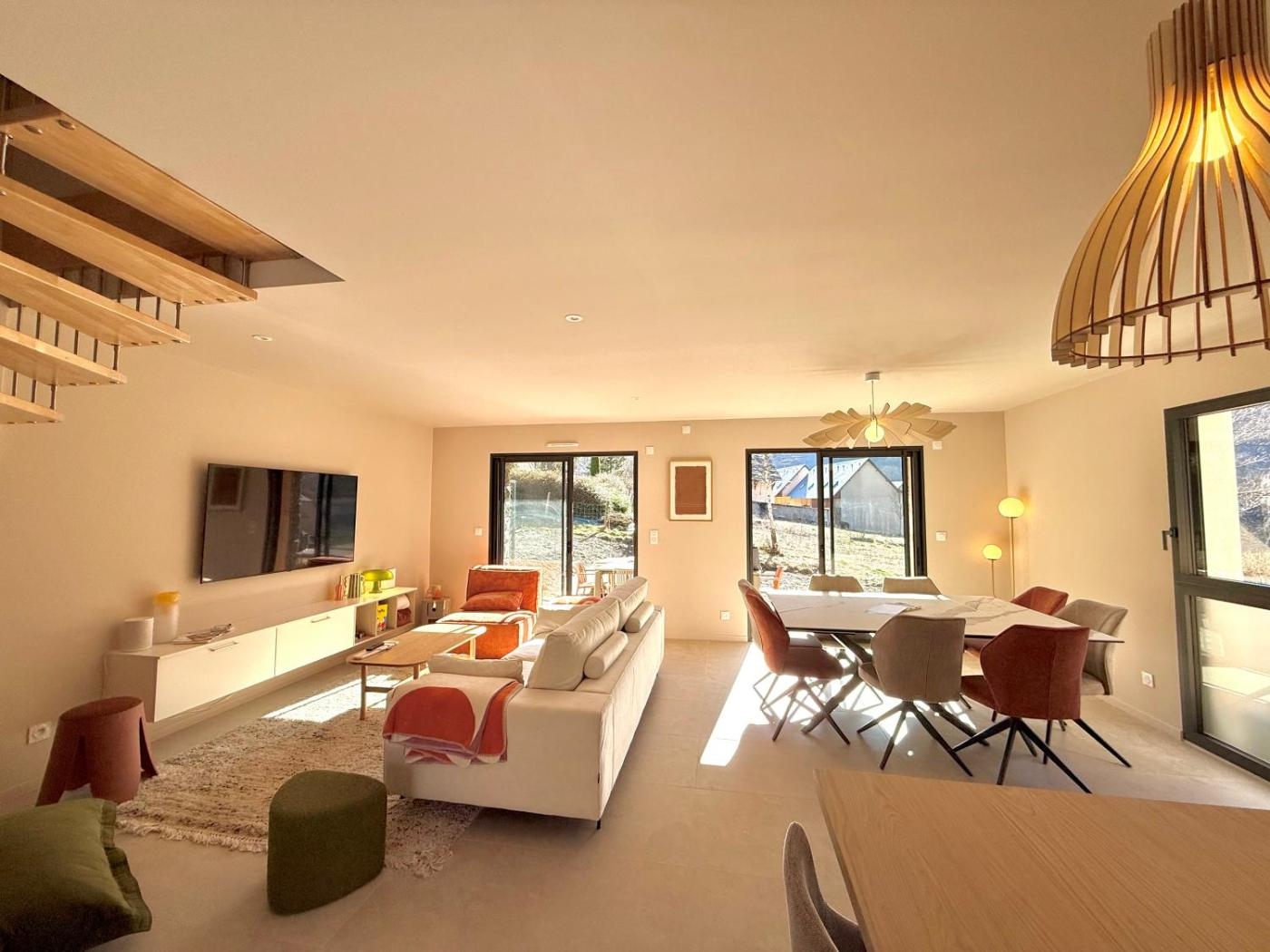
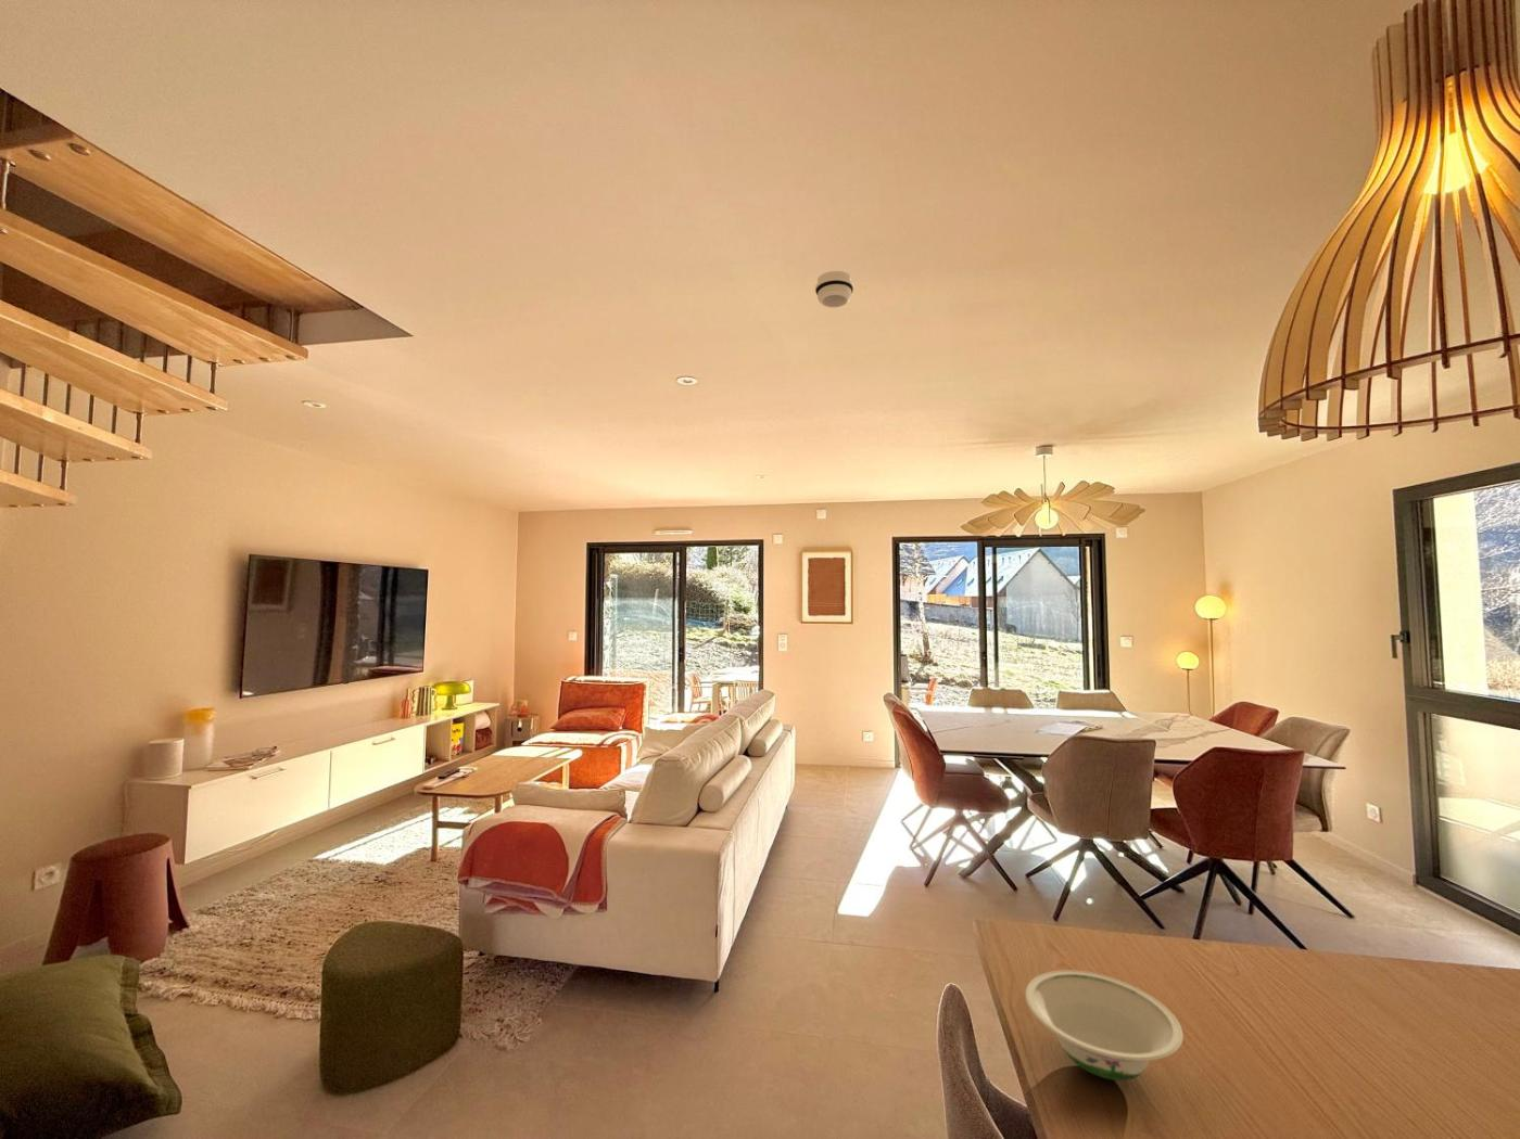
+ smoke detector (834, 290)
+ bowl (1100, 1037)
